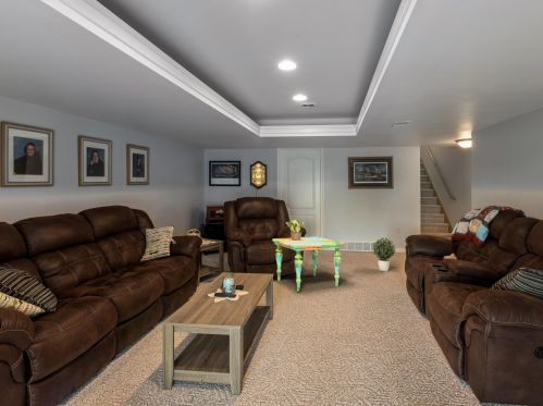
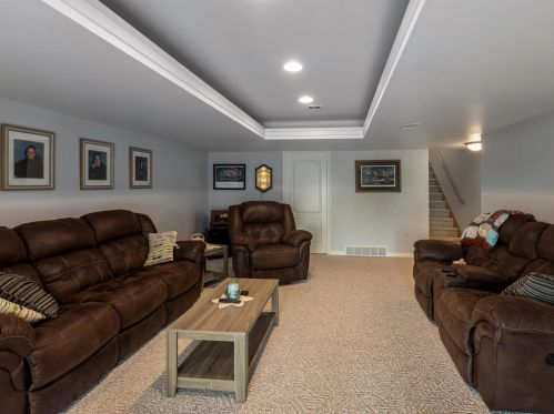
- potted plant (383, 254)
- potted plant (295, 229)
- side table (301, 261)
